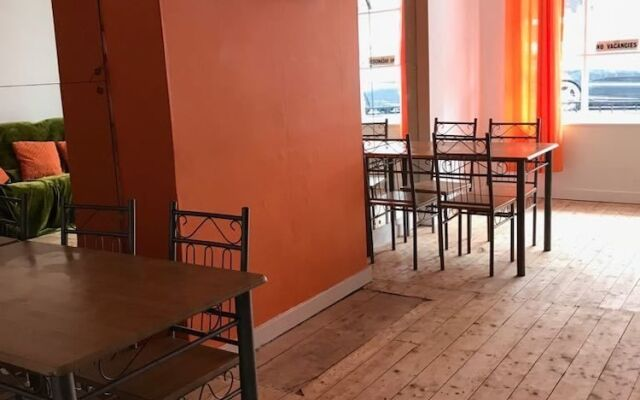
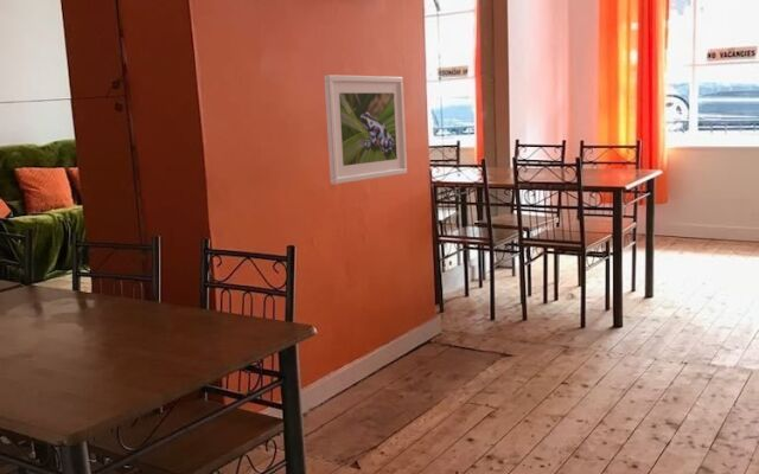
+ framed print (368, 127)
